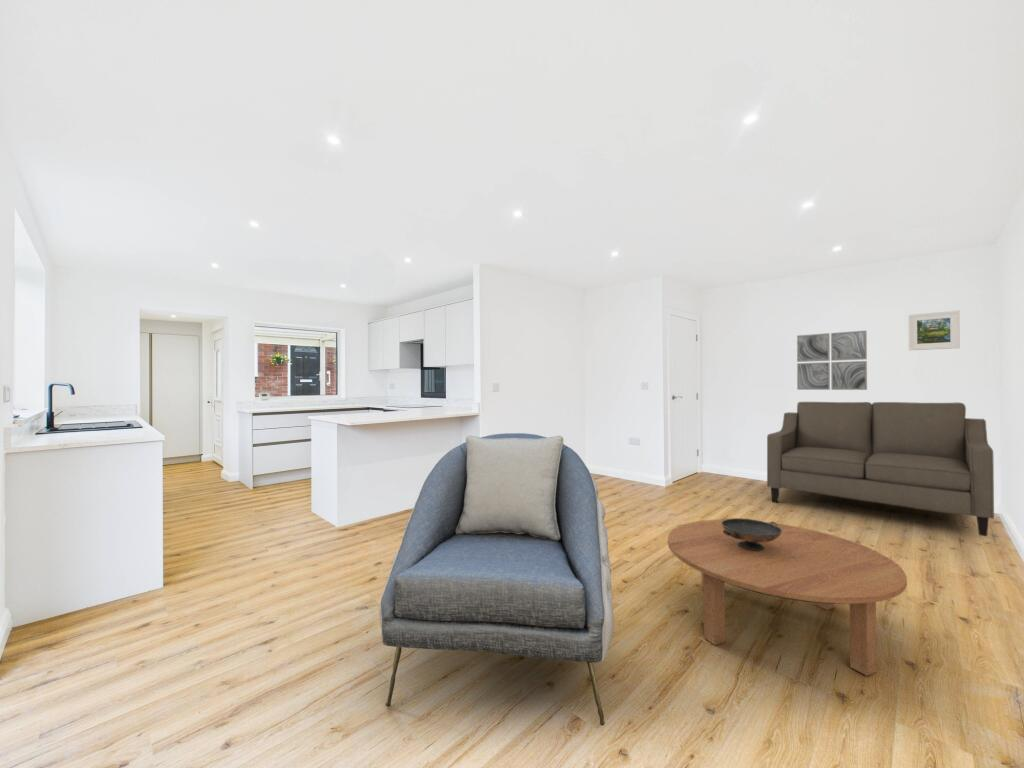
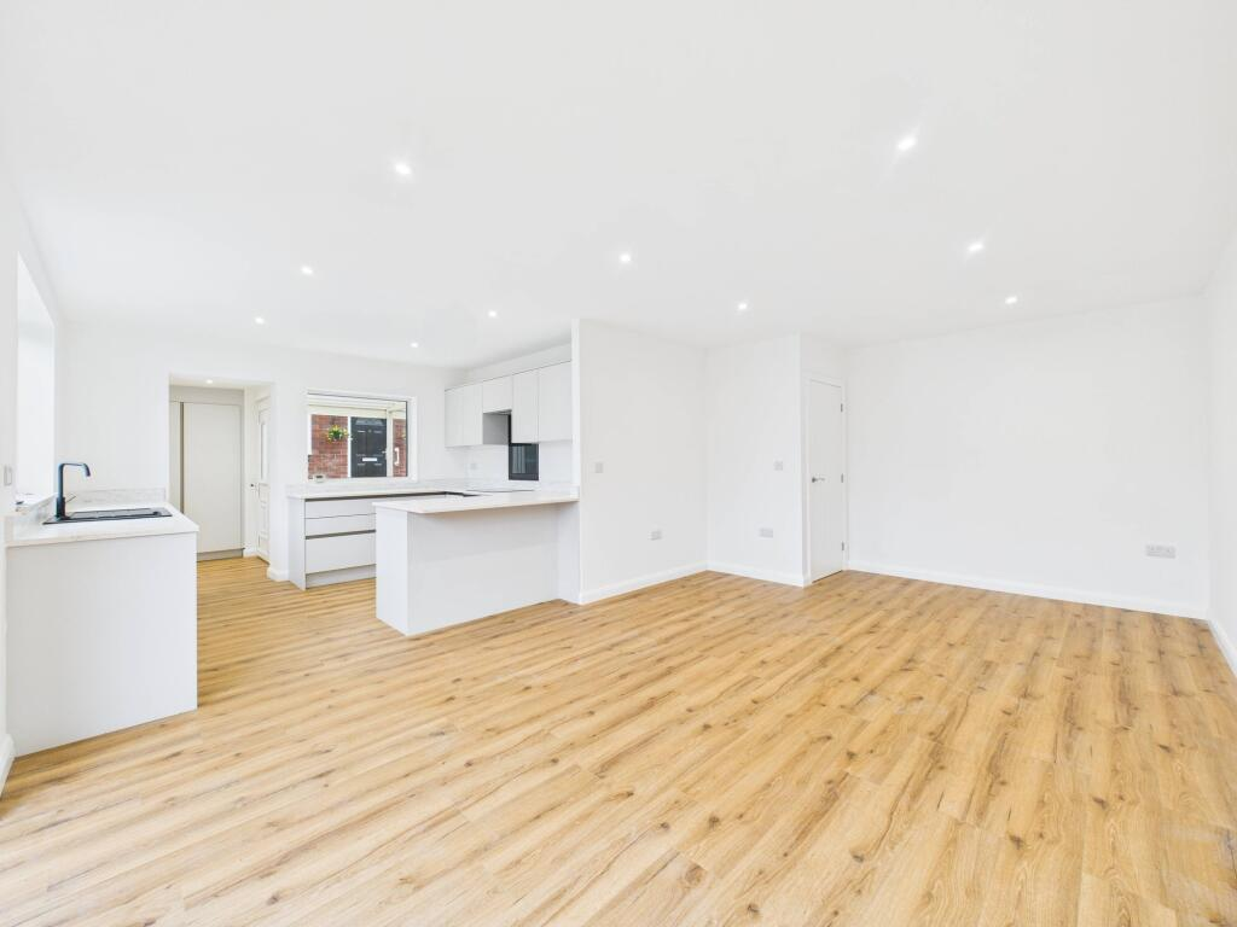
- sofa (870, 454)
- decorative bowl (750, 535)
- armchair (505, 545)
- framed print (933, 331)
- coffee table (773, 585)
- wall art (831, 360)
